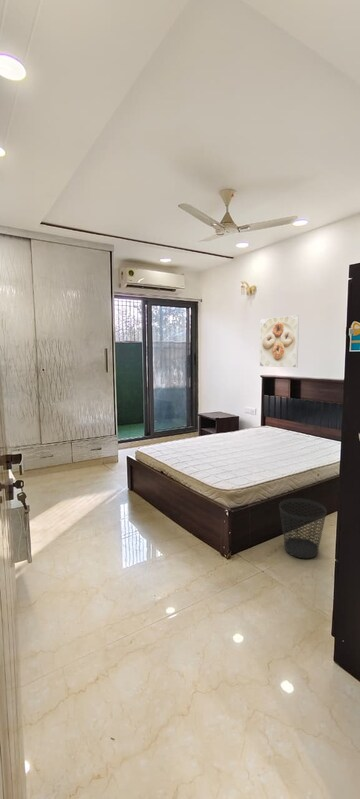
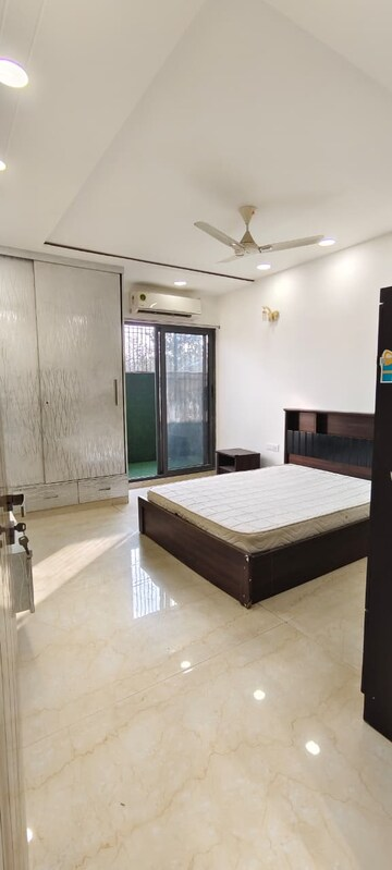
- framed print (278, 342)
- wastebasket (301, 528)
